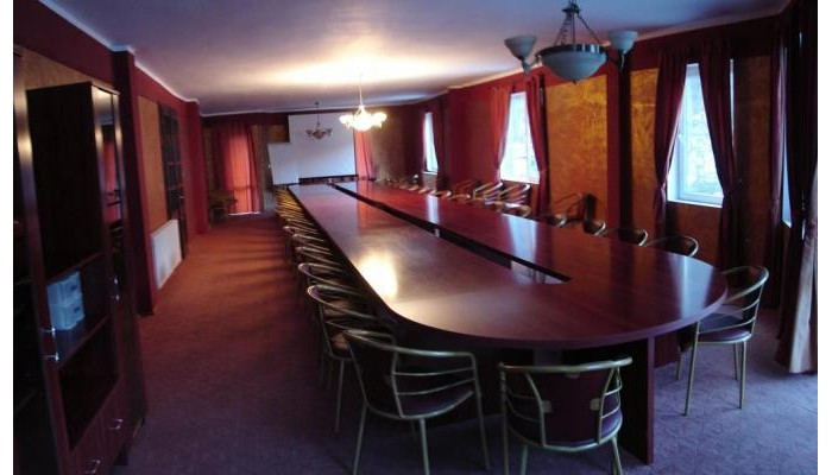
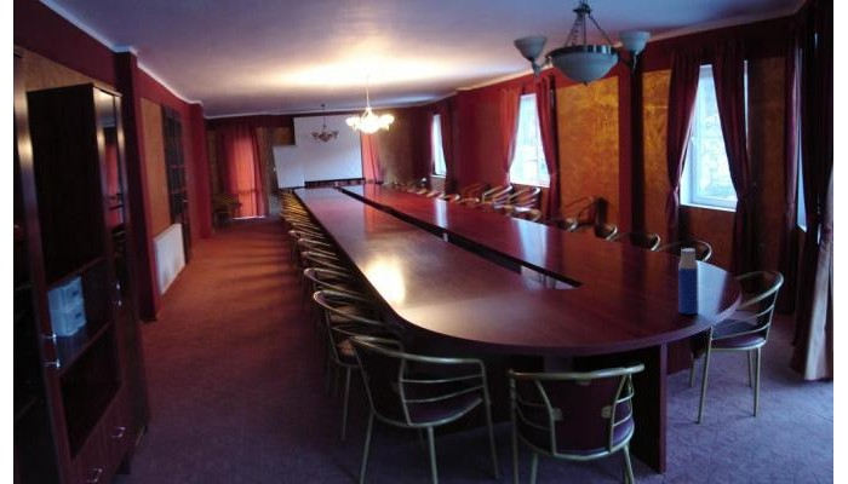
+ water bottle (688, 281)
